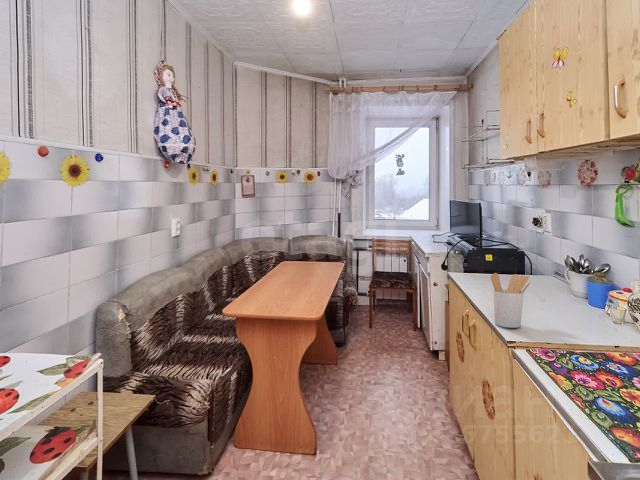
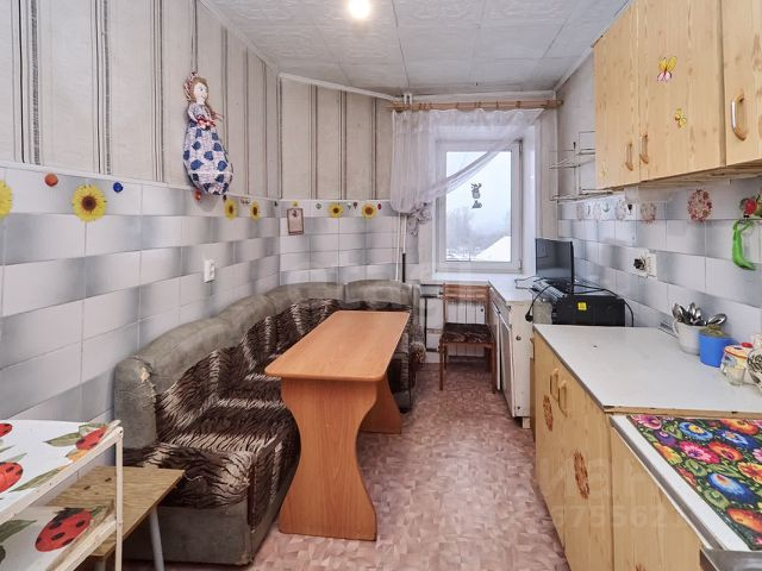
- utensil holder (511, 298)
